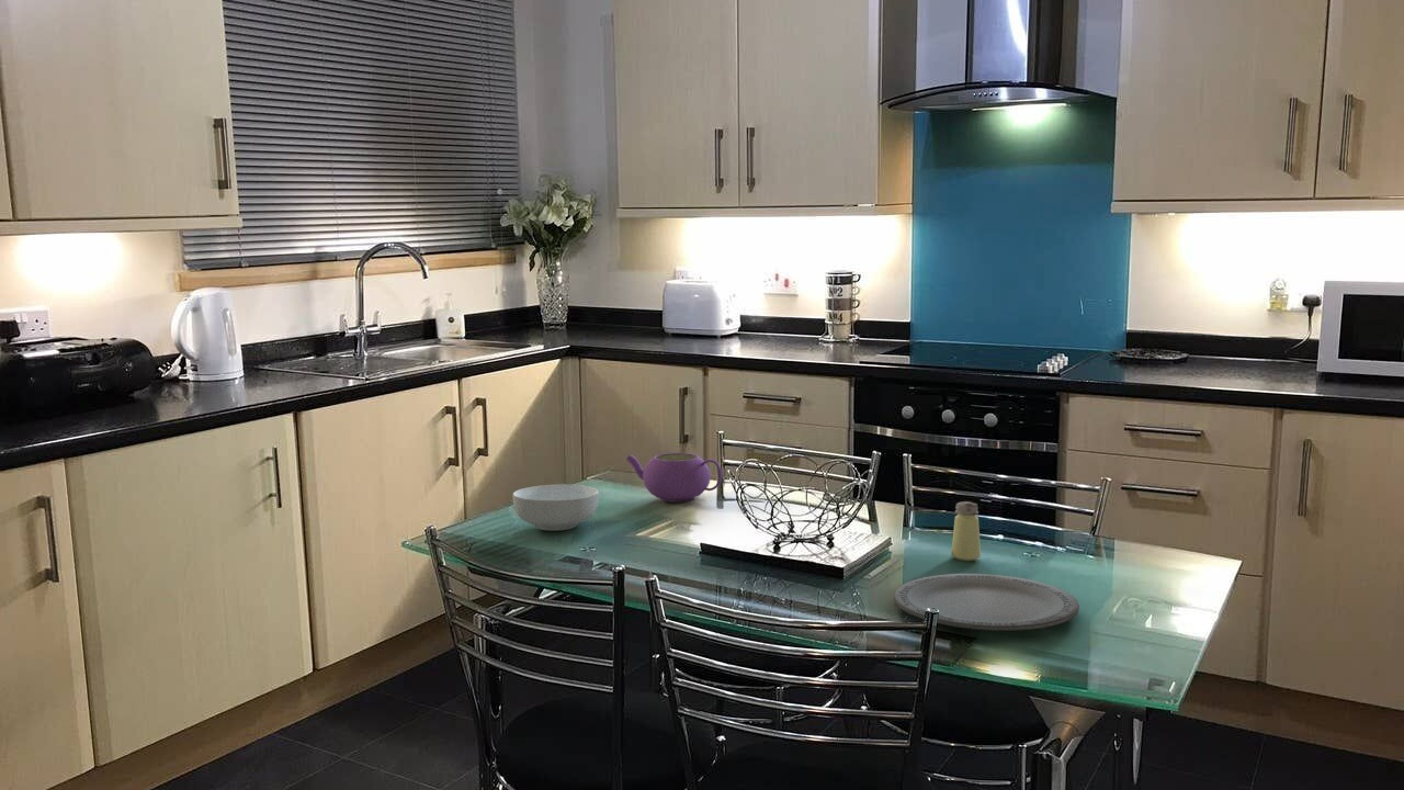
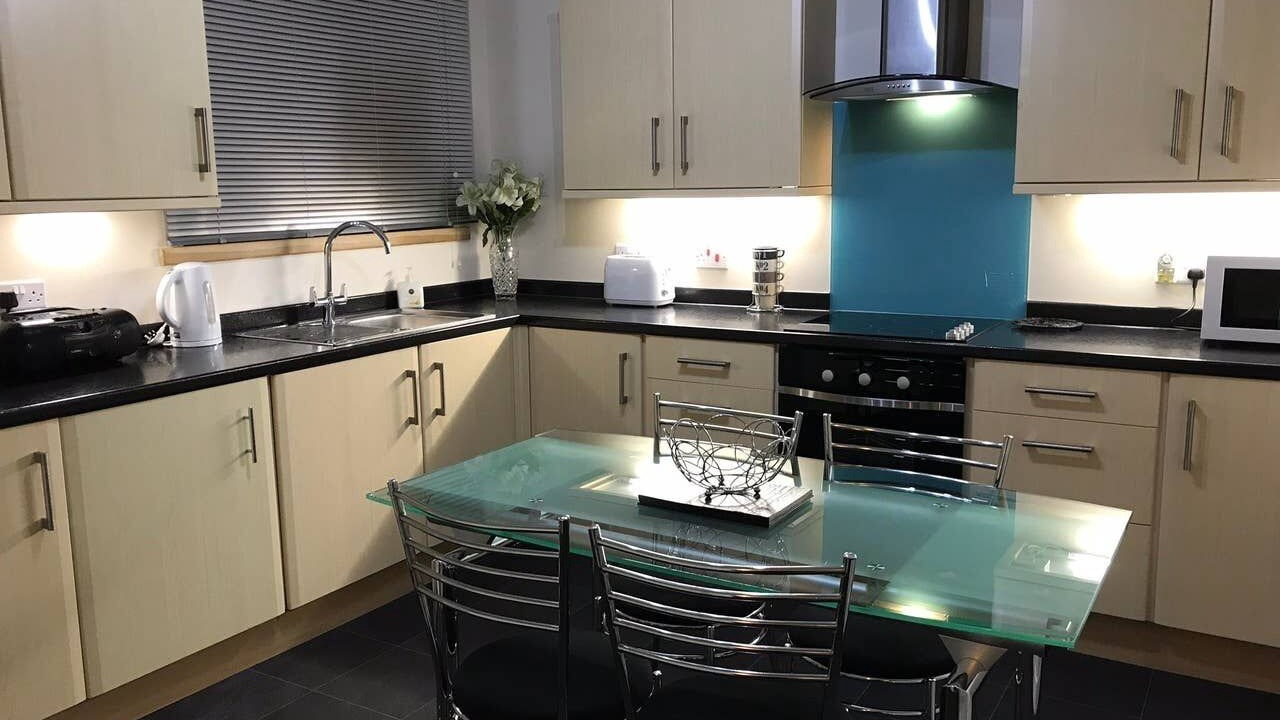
- plate (984, 602)
- cereal bowl (556, 508)
- teapot (673, 477)
- saltshaker (966, 530)
